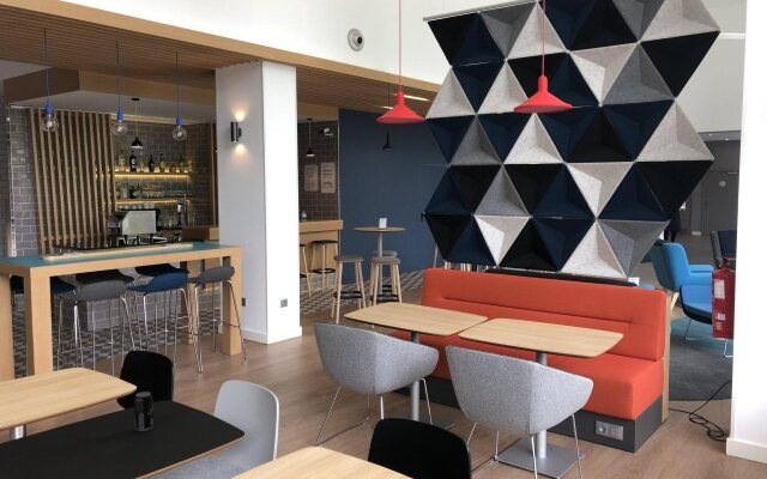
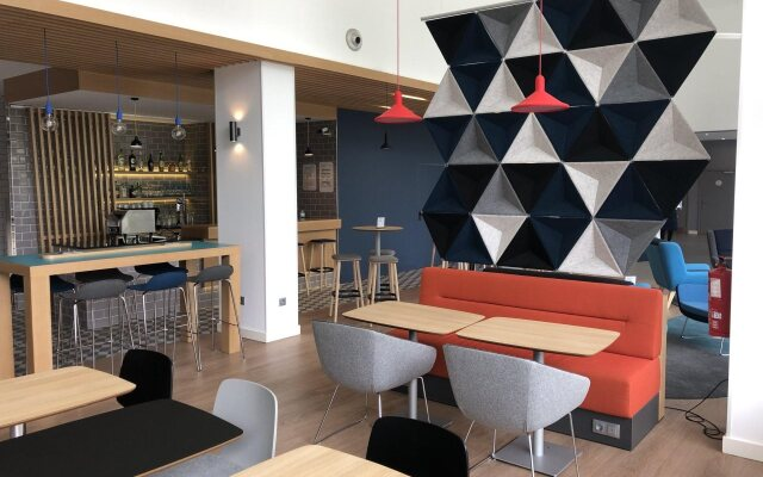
- beverage can (144, 411)
